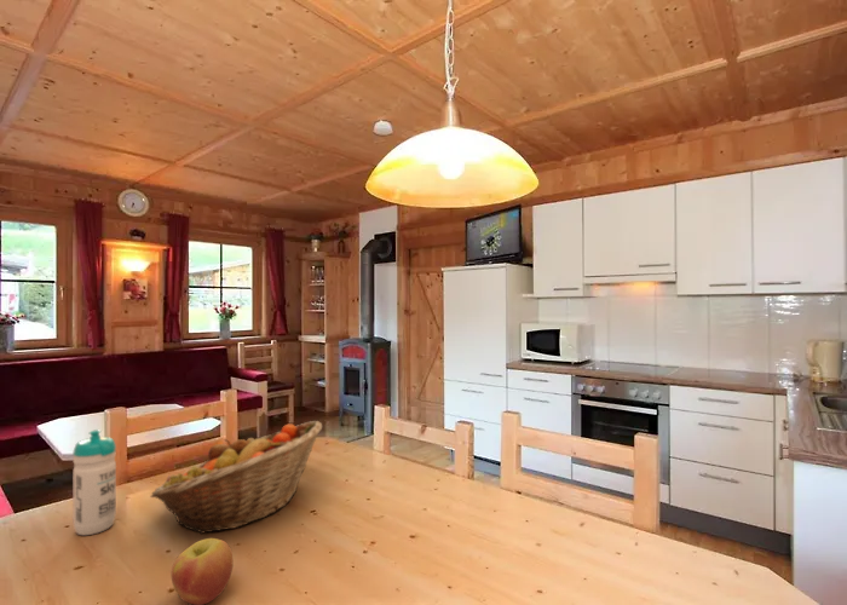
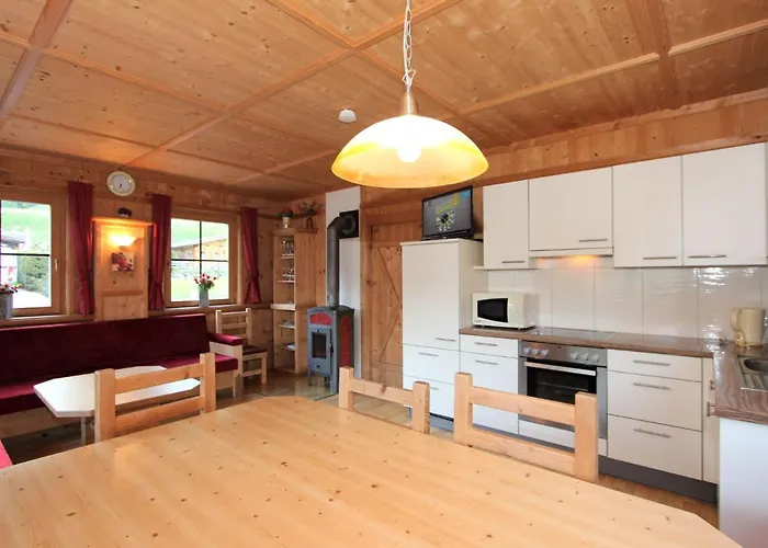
- water bottle (94, 479)
- apple (202, 570)
- fruit basket (247, 467)
